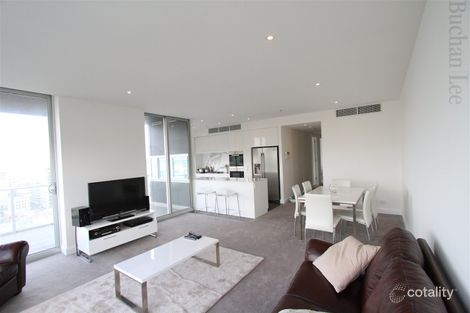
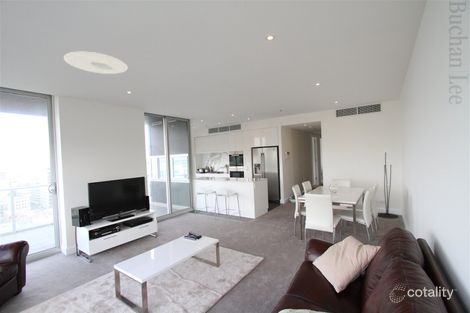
+ floor lamp (384, 183)
+ ceiling light (97, 61)
